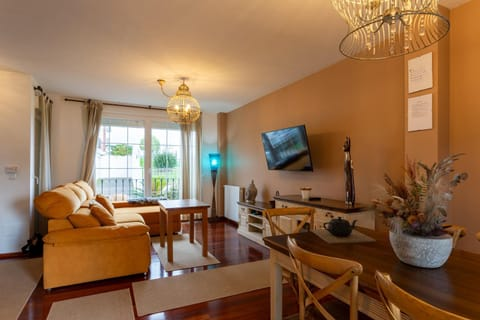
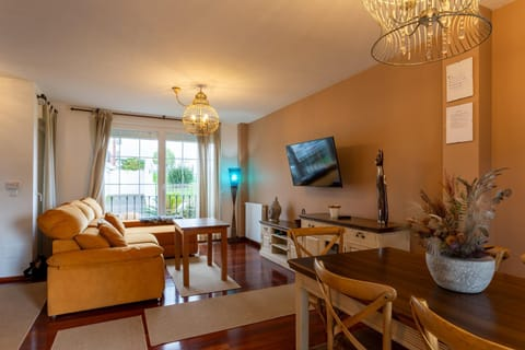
- teapot (341, 226)
